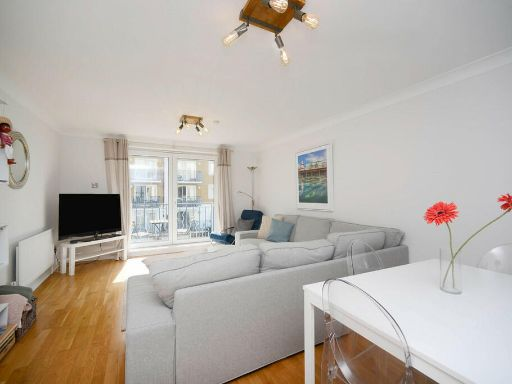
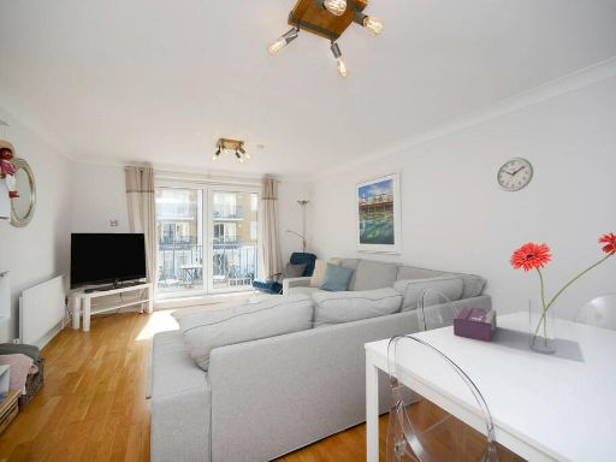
+ wall clock (513, 174)
+ tissue box (475, 321)
